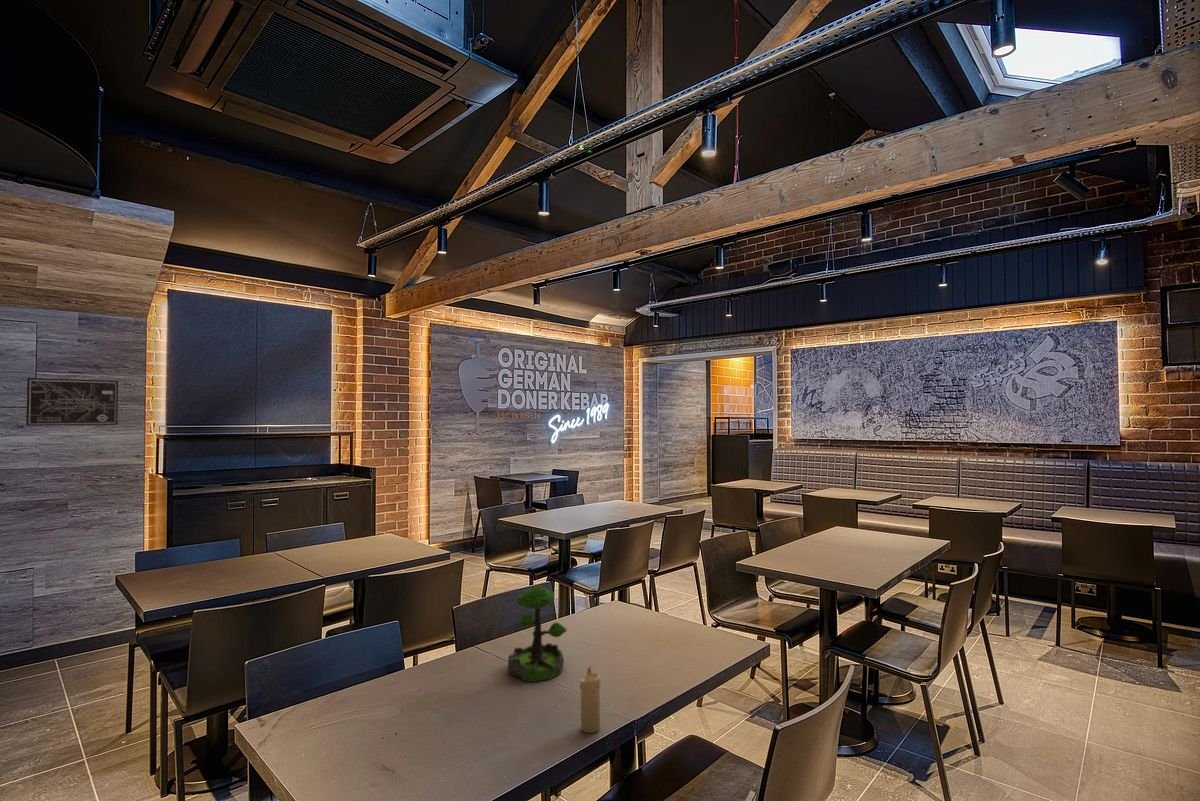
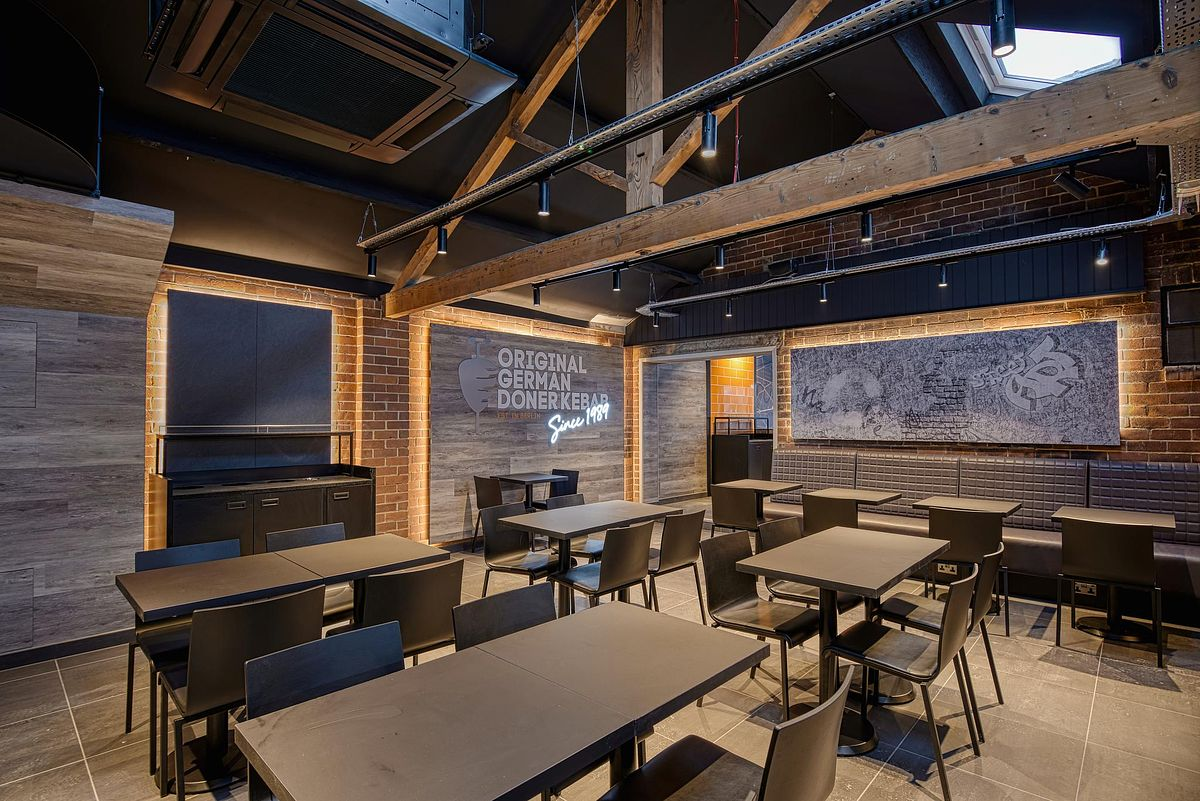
- candle (590, 696)
- plant (537, 626)
- wall art (74, 402)
